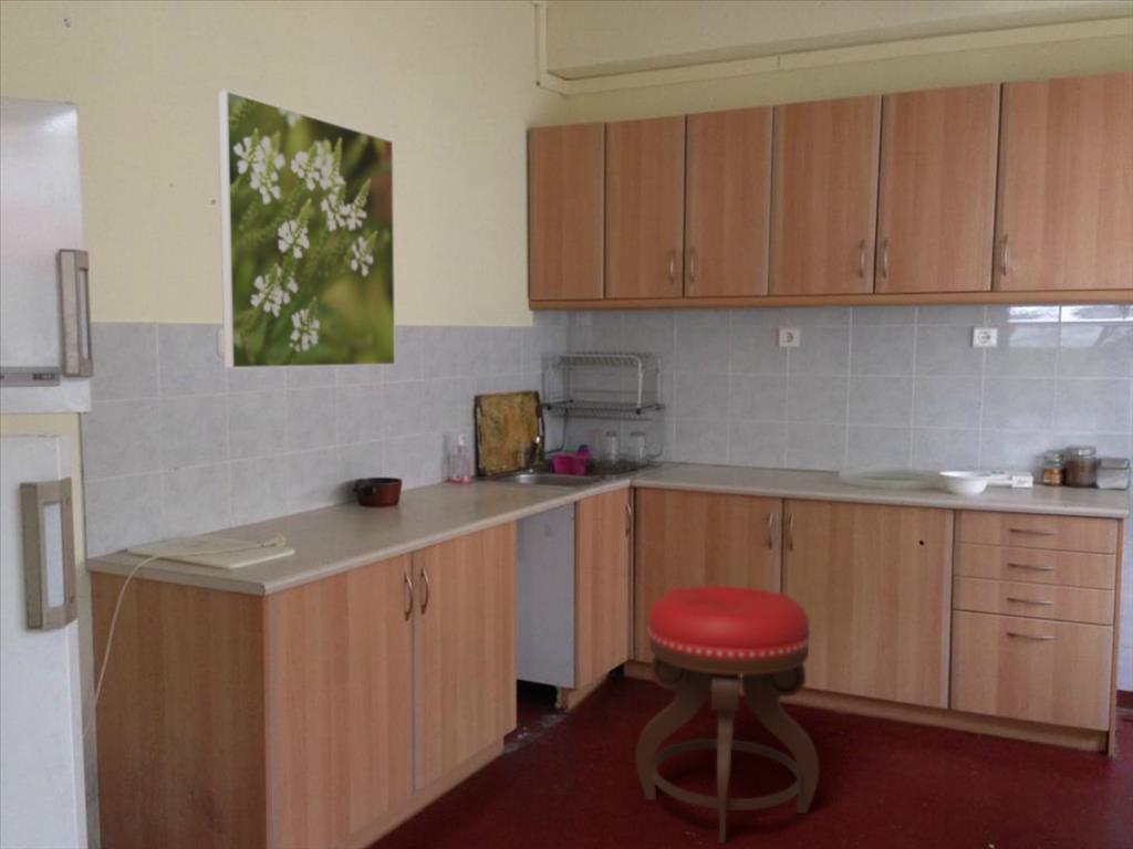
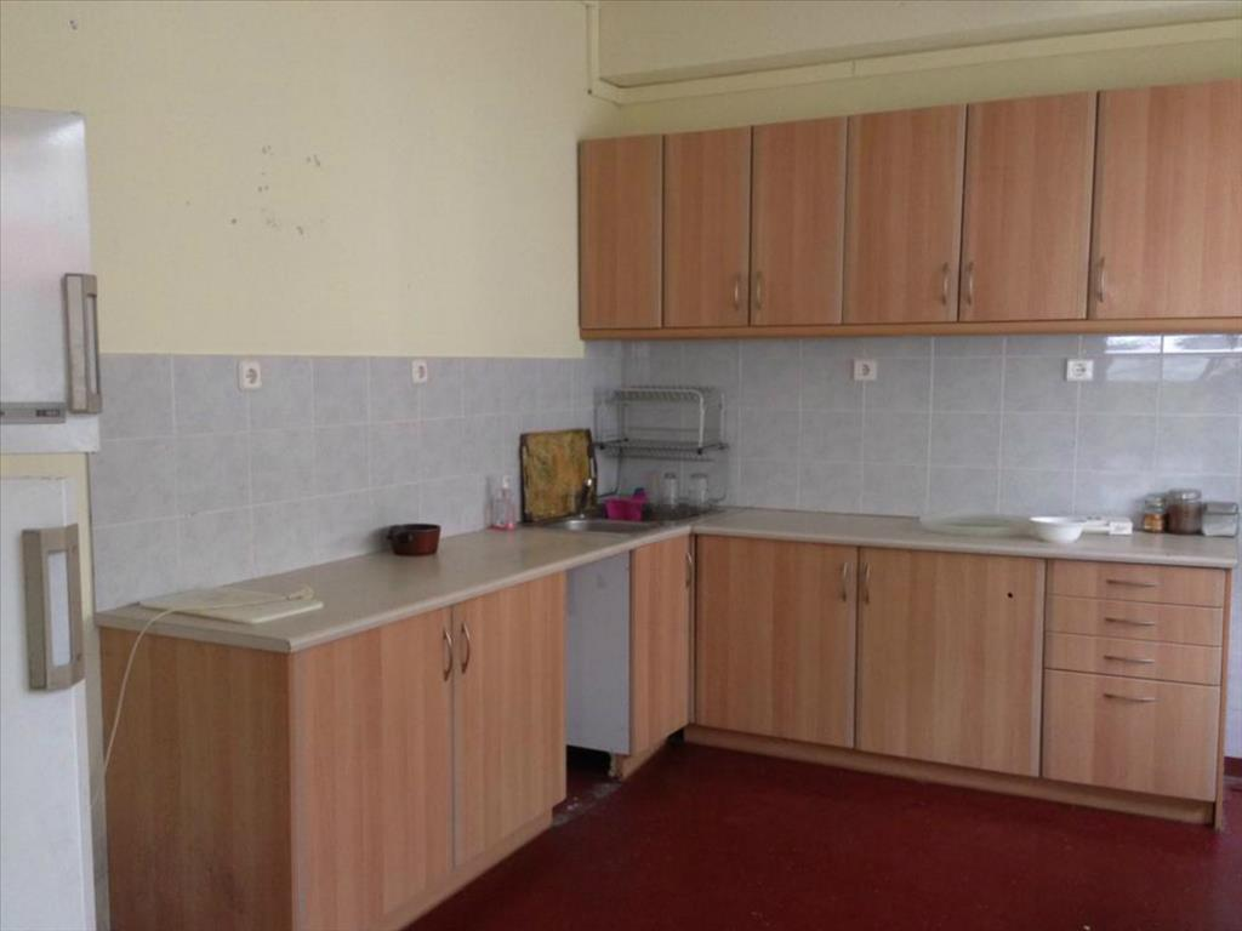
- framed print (316, 243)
- stool (726, 701)
